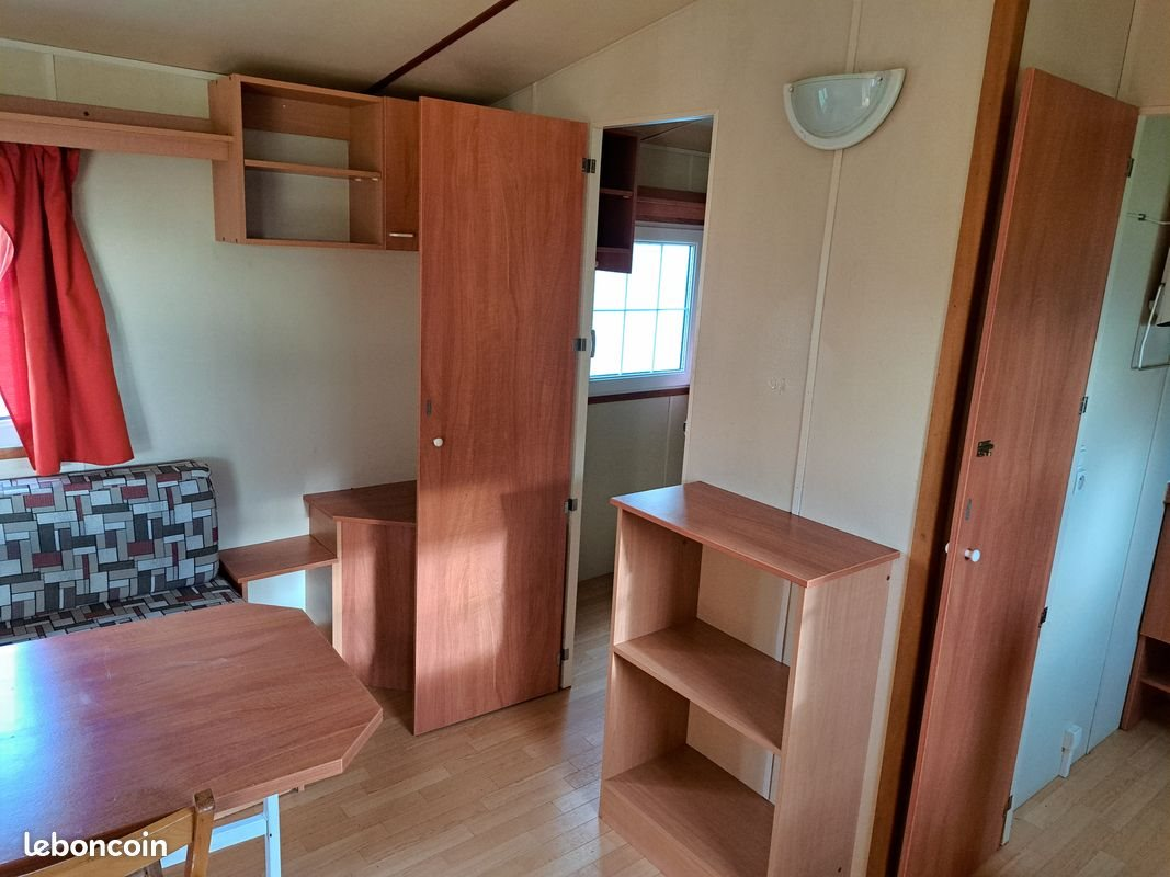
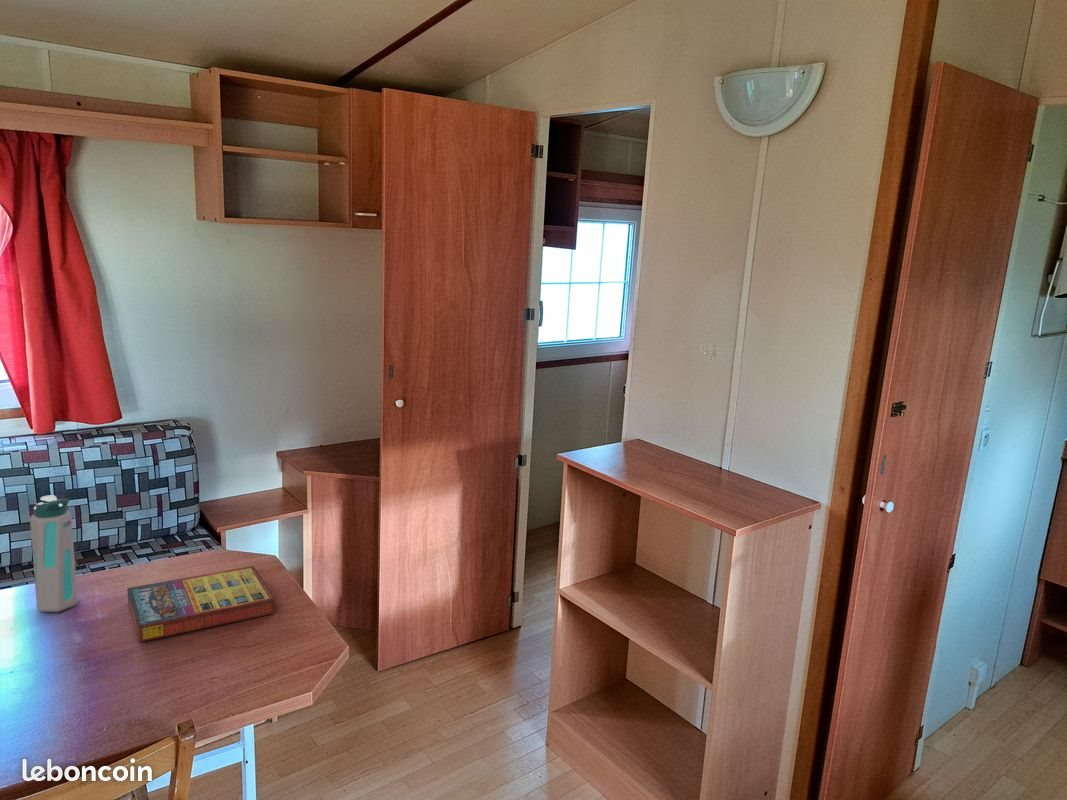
+ water bottle (55, 552)
+ game compilation box (201, 600)
